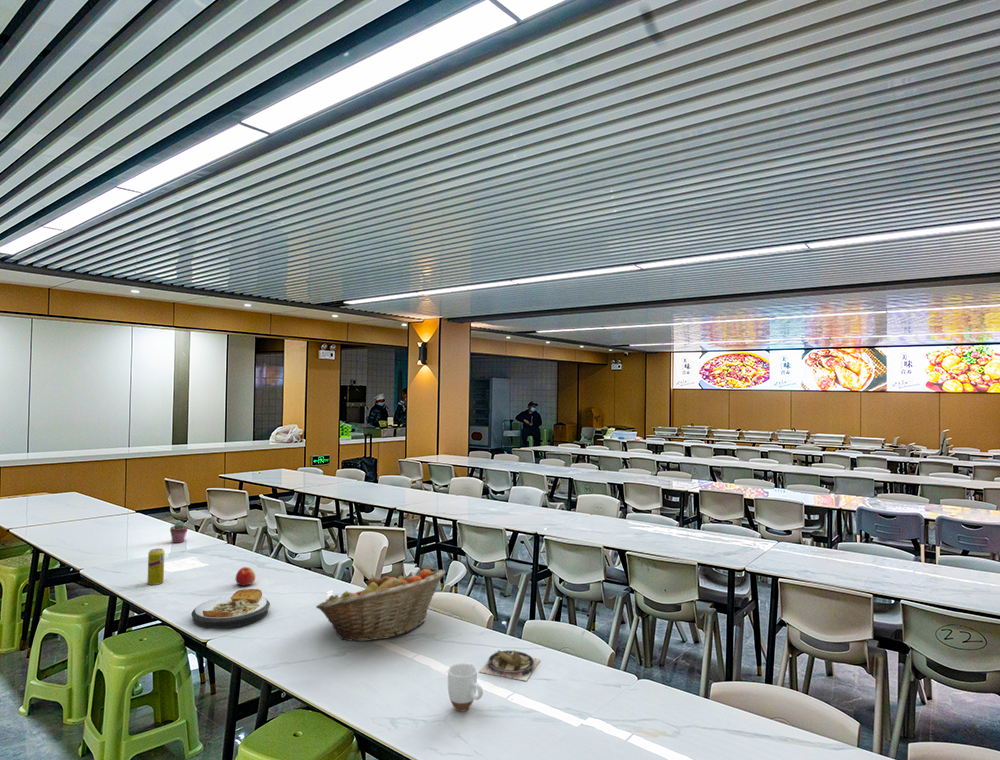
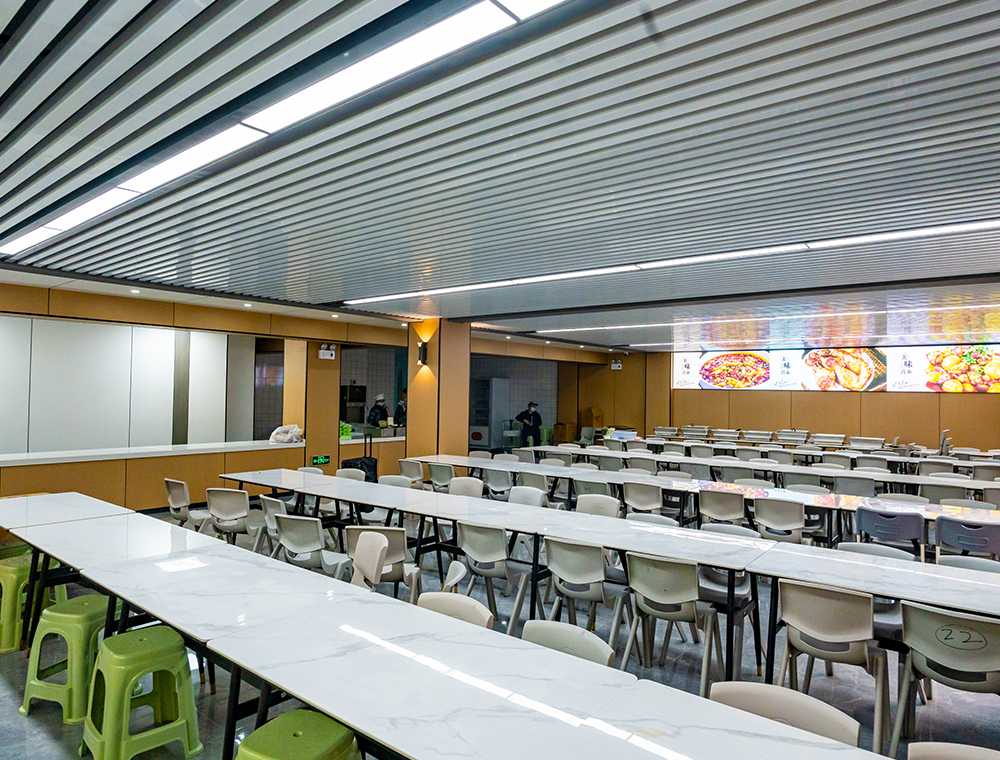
- plate (510, 656)
- fruit basket (384, 598)
- beverage can (156, 566)
- mug (466, 690)
- plate (231, 607)
- potted succulent (178, 531)
- apple (245, 575)
